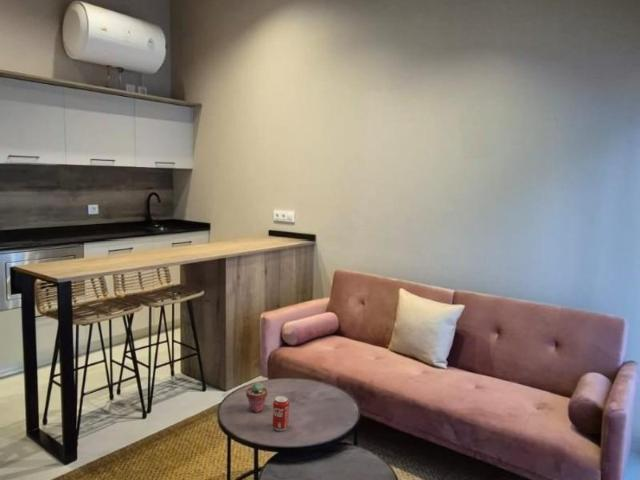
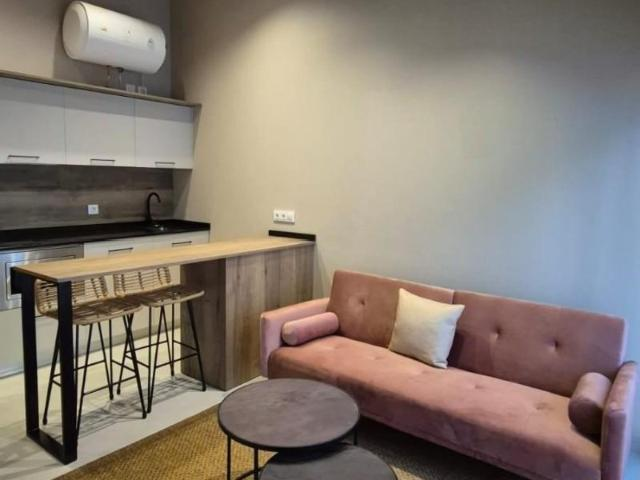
- beverage can (280, 413)
- potted succulent (256, 395)
